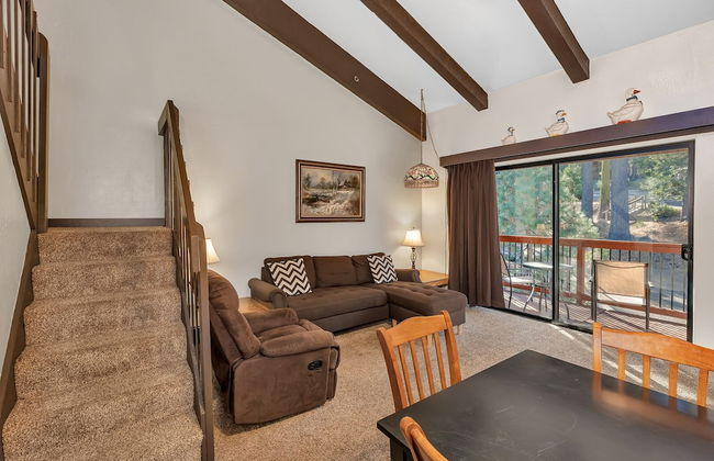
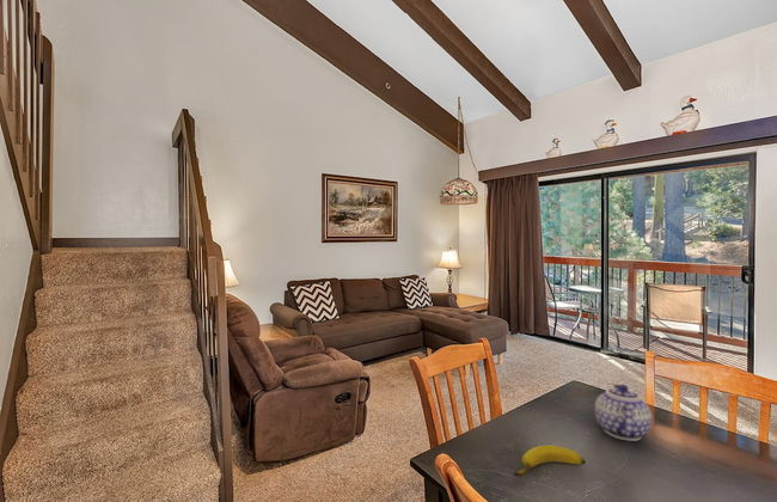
+ banana (545, 458)
+ teapot (622, 408)
